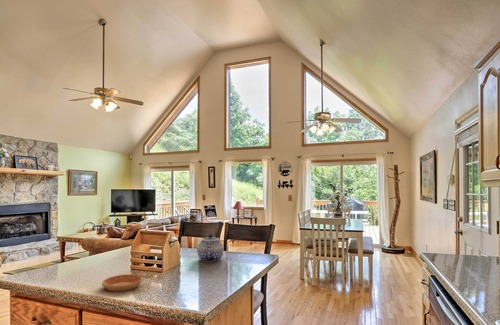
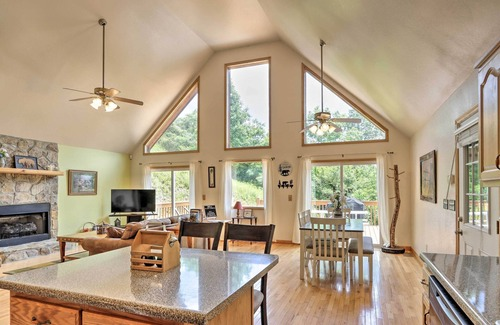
- saucer (122, 283)
- teapot (210, 246)
